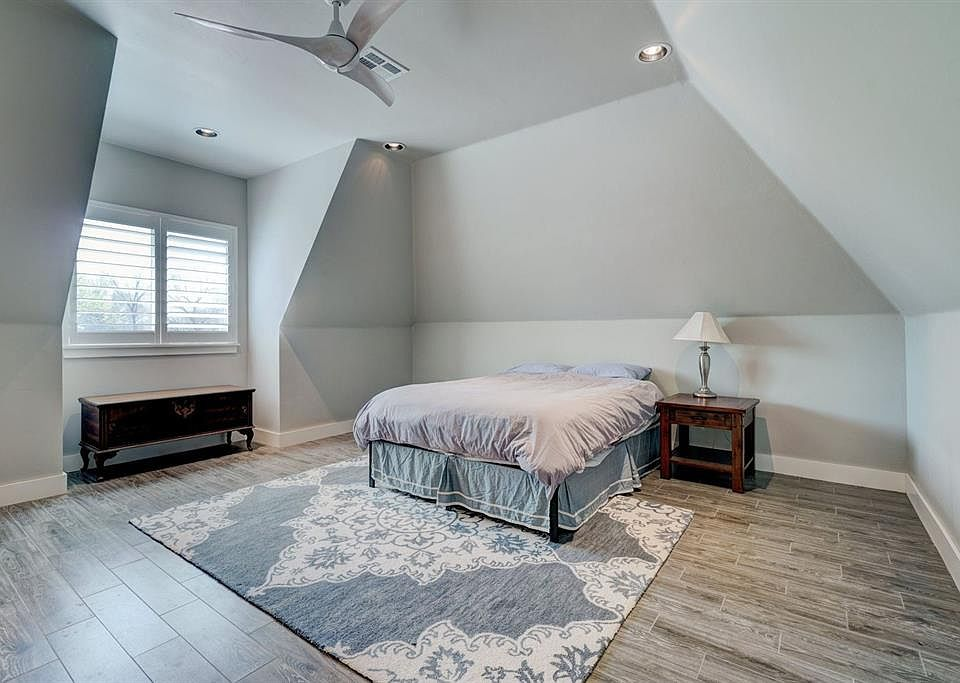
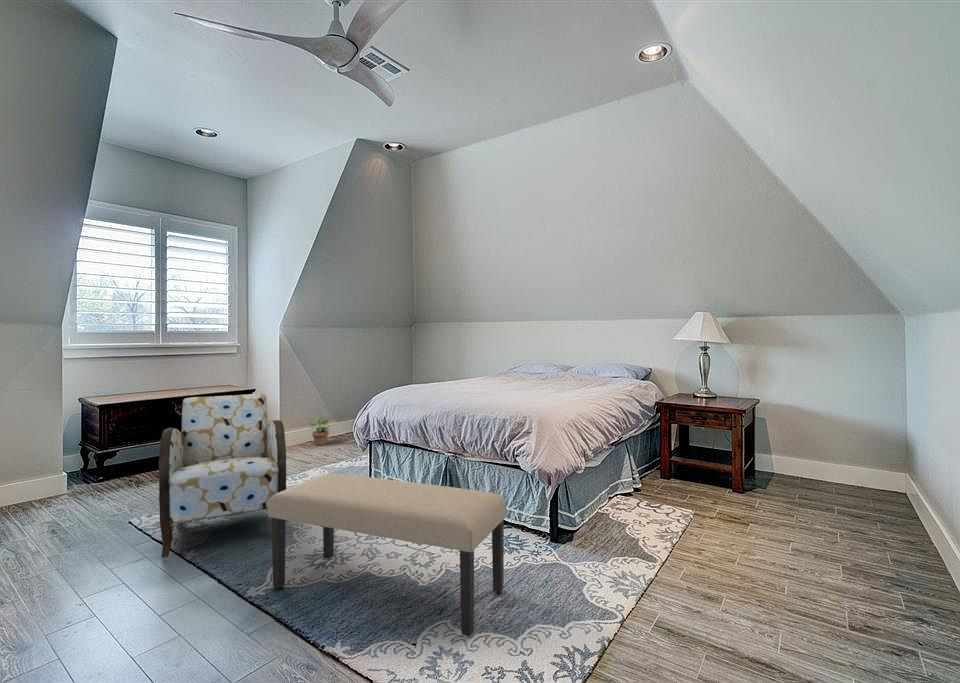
+ armchair (228, 462)
+ potted plant (317, 429)
+ bench (387, 537)
